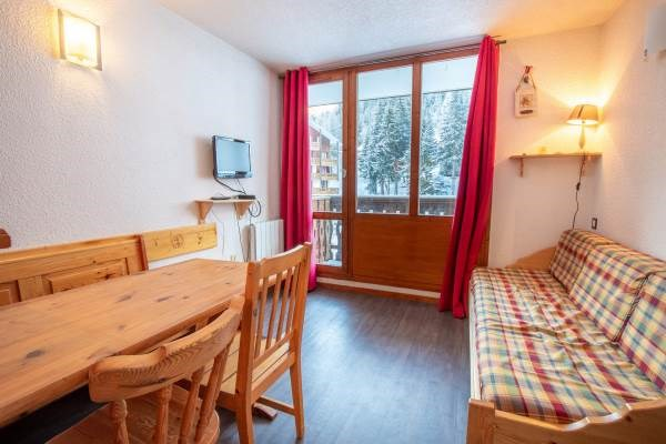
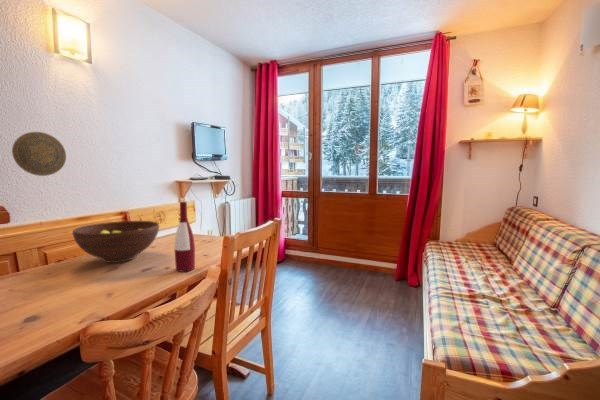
+ decorative plate (41, 153)
+ alcohol (184, 235)
+ fruit bowl (119, 242)
